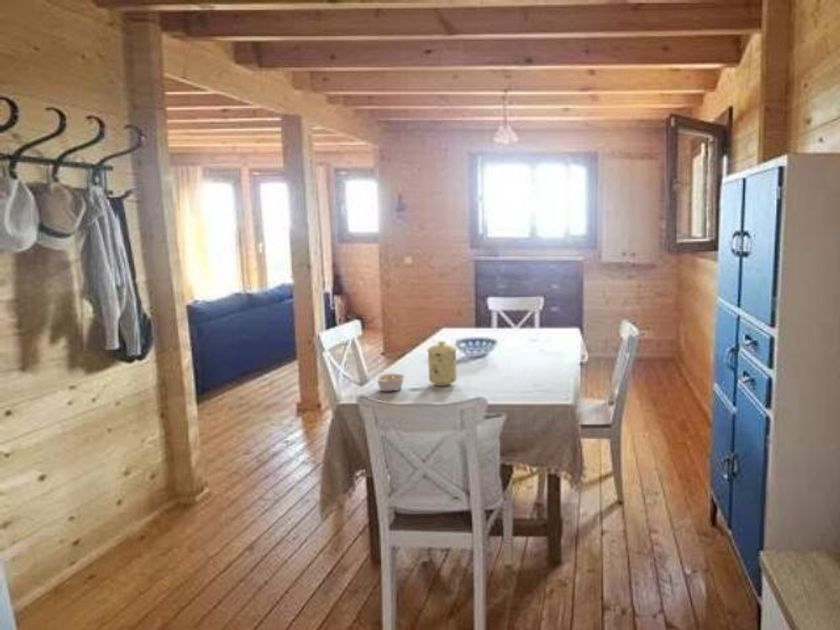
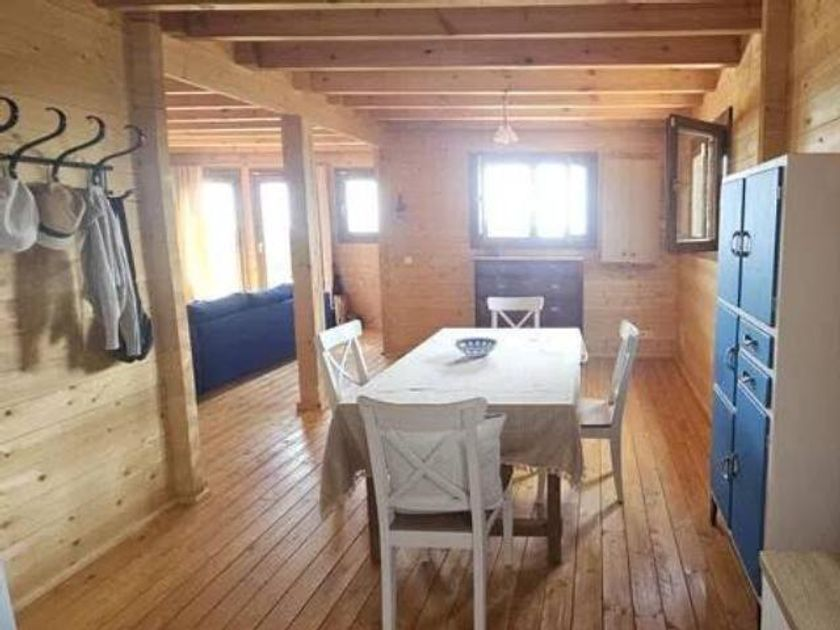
- legume (390, 382)
- mug (442, 362)
